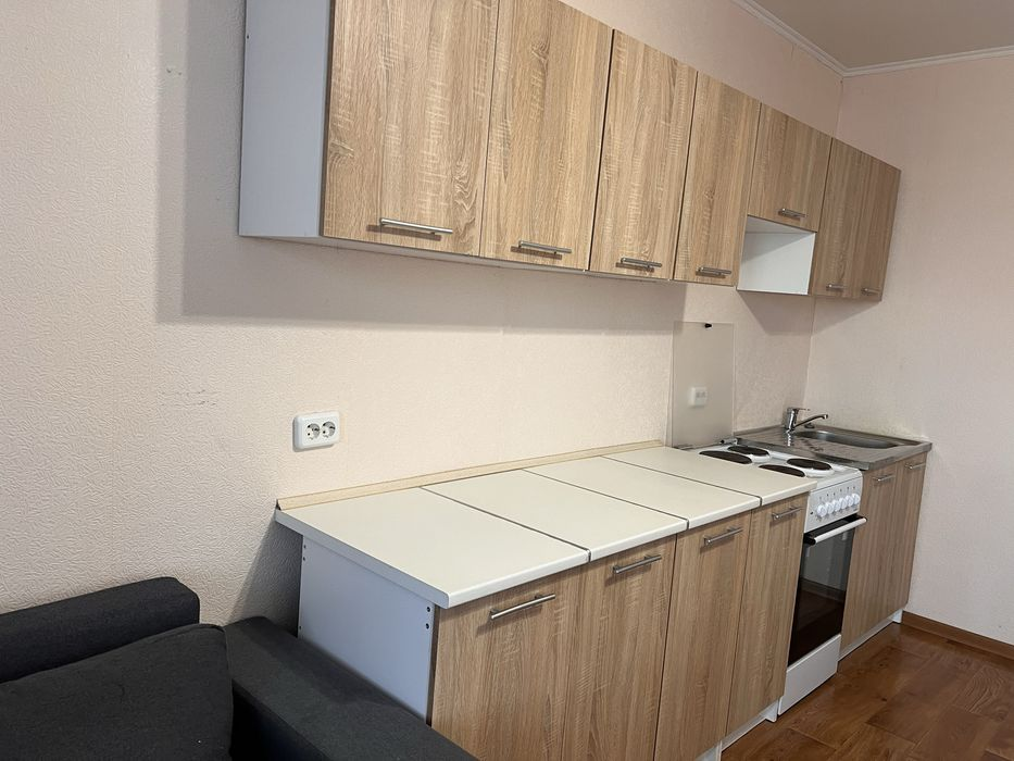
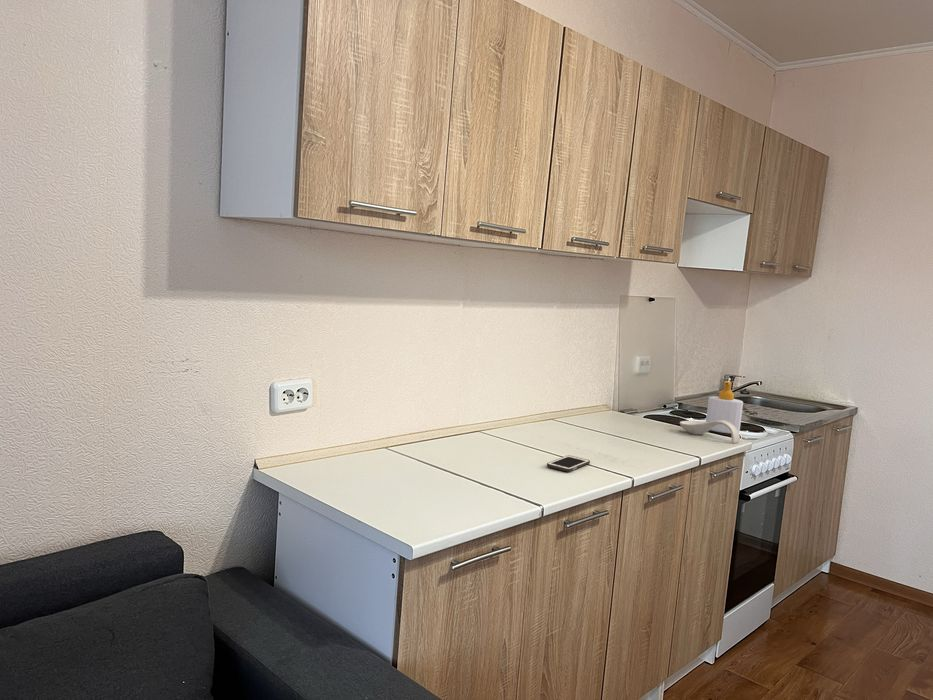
+ soap bottle (725, 406)
+ spoon rest (709, 427)
+ cell phone (568, 463)
